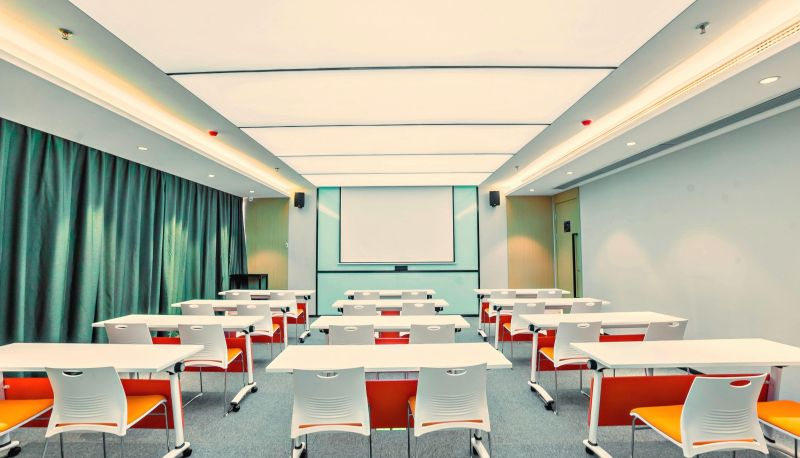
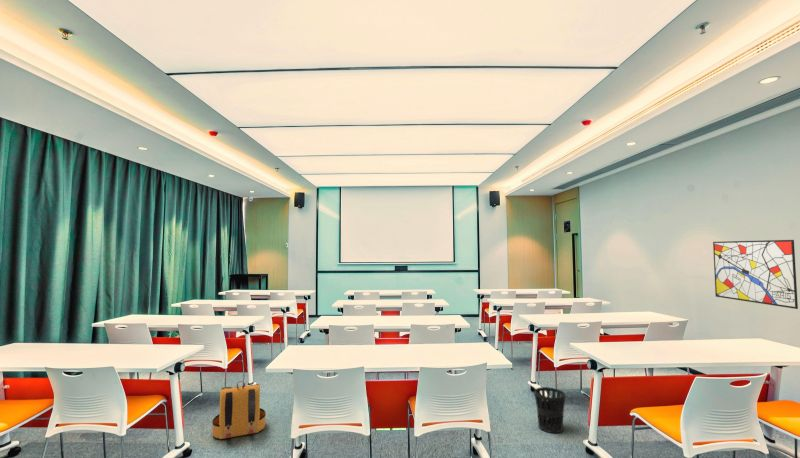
+ wall art (750, 271)
+ wastebasket (550, 409)
+ backpack (240, 405)
